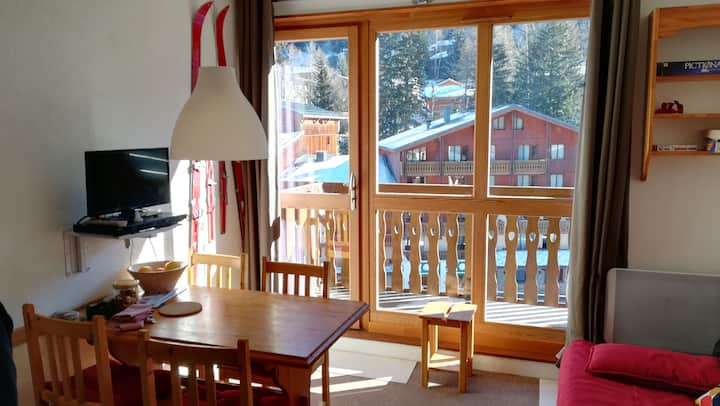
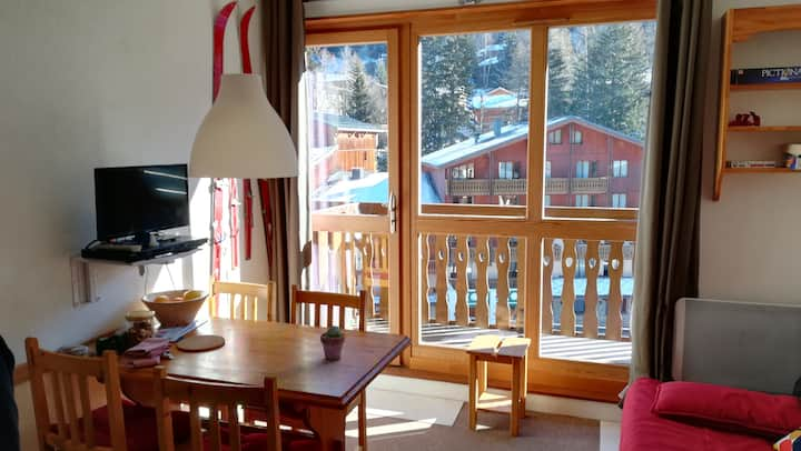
+ potted succulent (333, 341)
